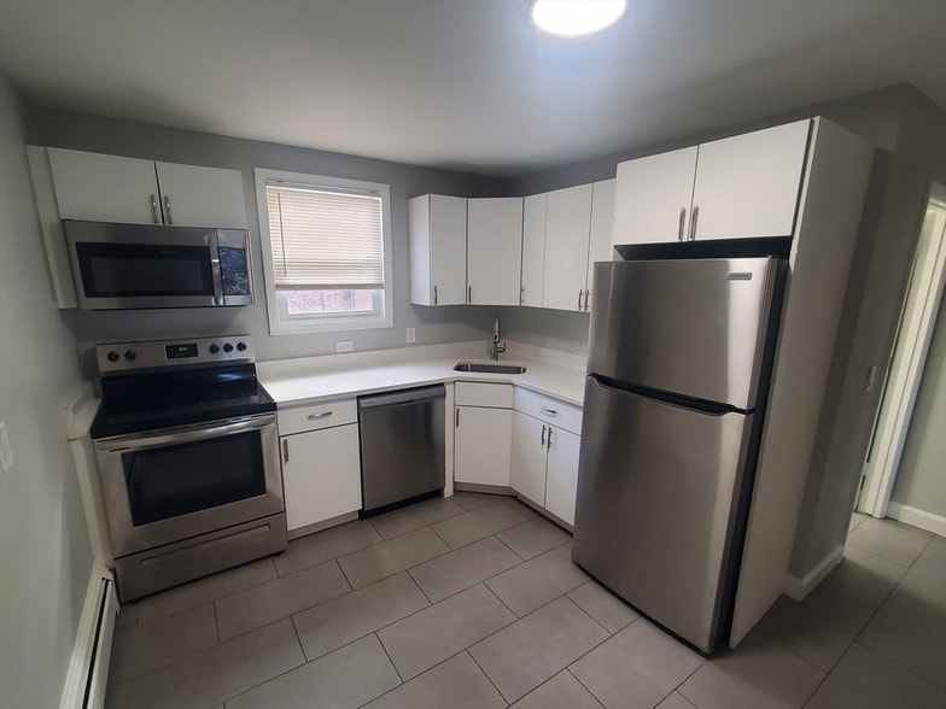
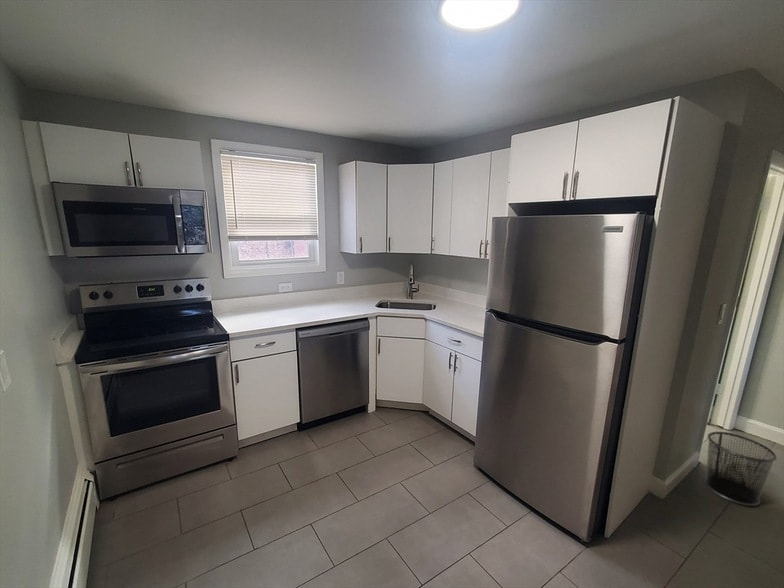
+ waste bin (735, 468)
